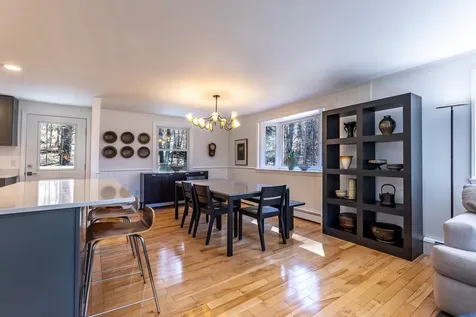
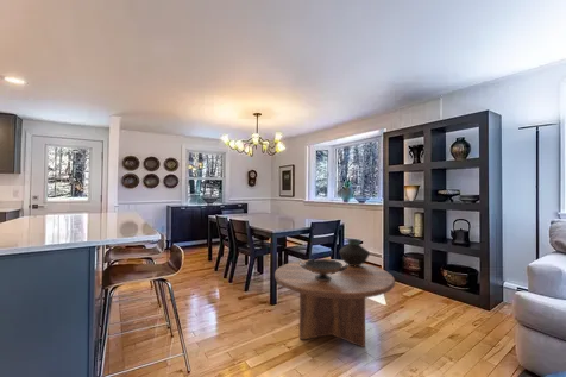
+ decorative bowl (322, 270)
+ vase (353, 252)
+ coffee table (332, 302)
